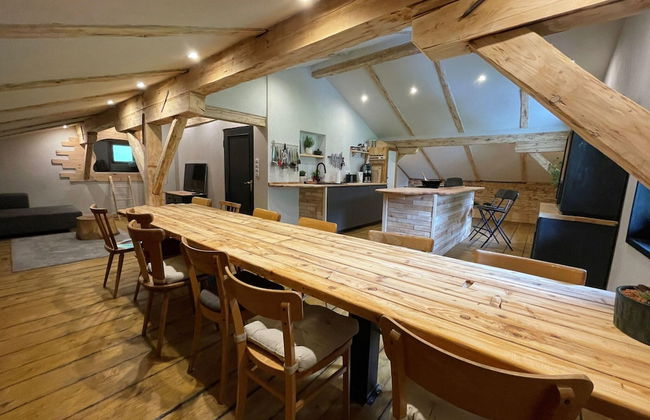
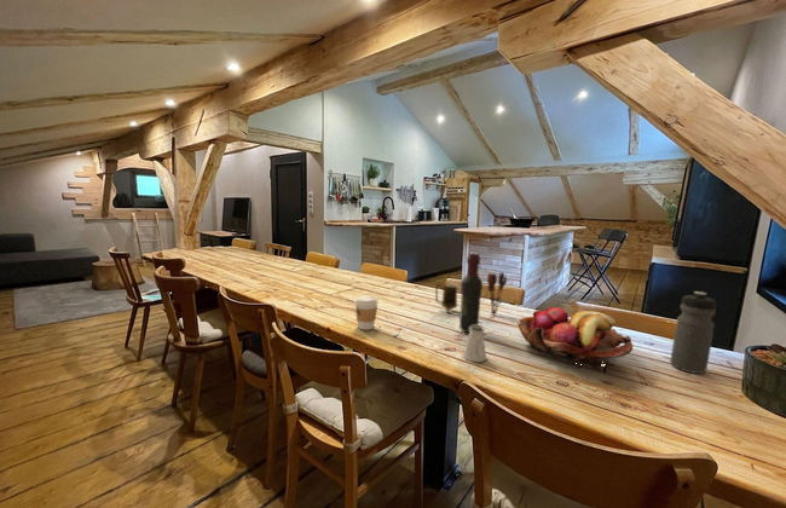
+ coffee cup (365, 311)
+ mug (446, 298)
+ utensil holder (493, 293)
+ fruit basket (572, 331)
+ saltshaker (475, 341)
+ water bottle (693, 330)
+ wine bottle (470, 291)
